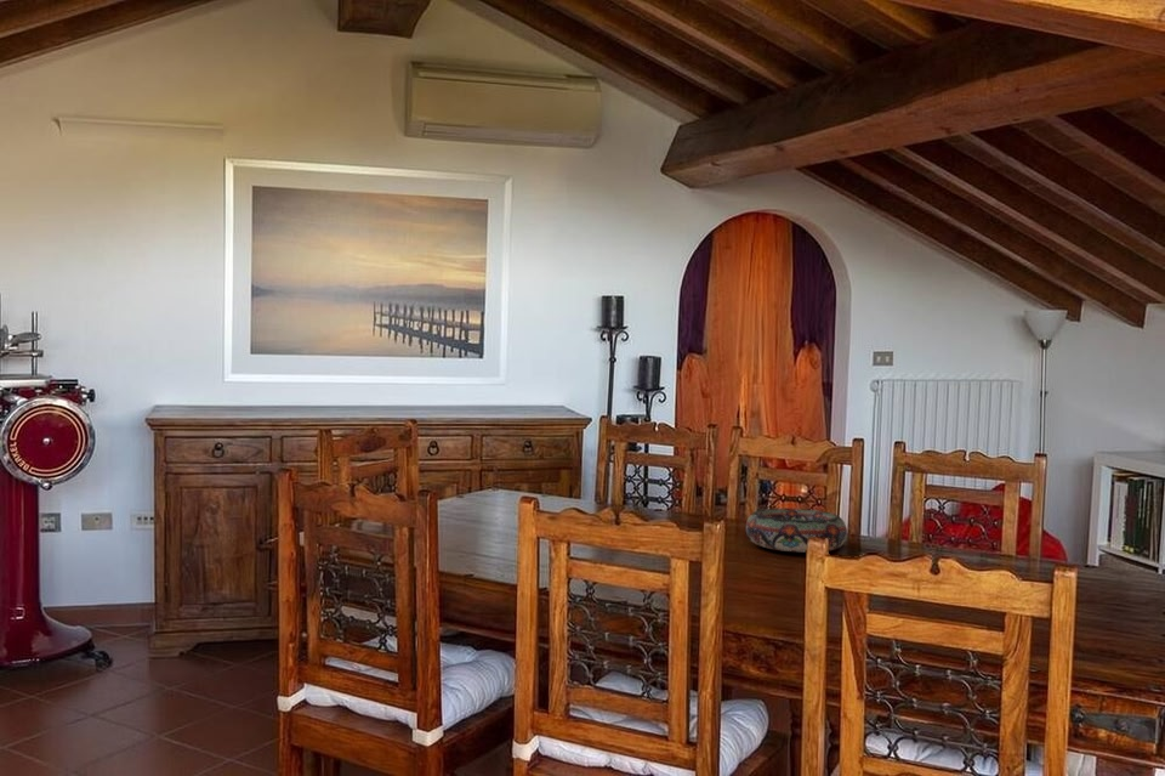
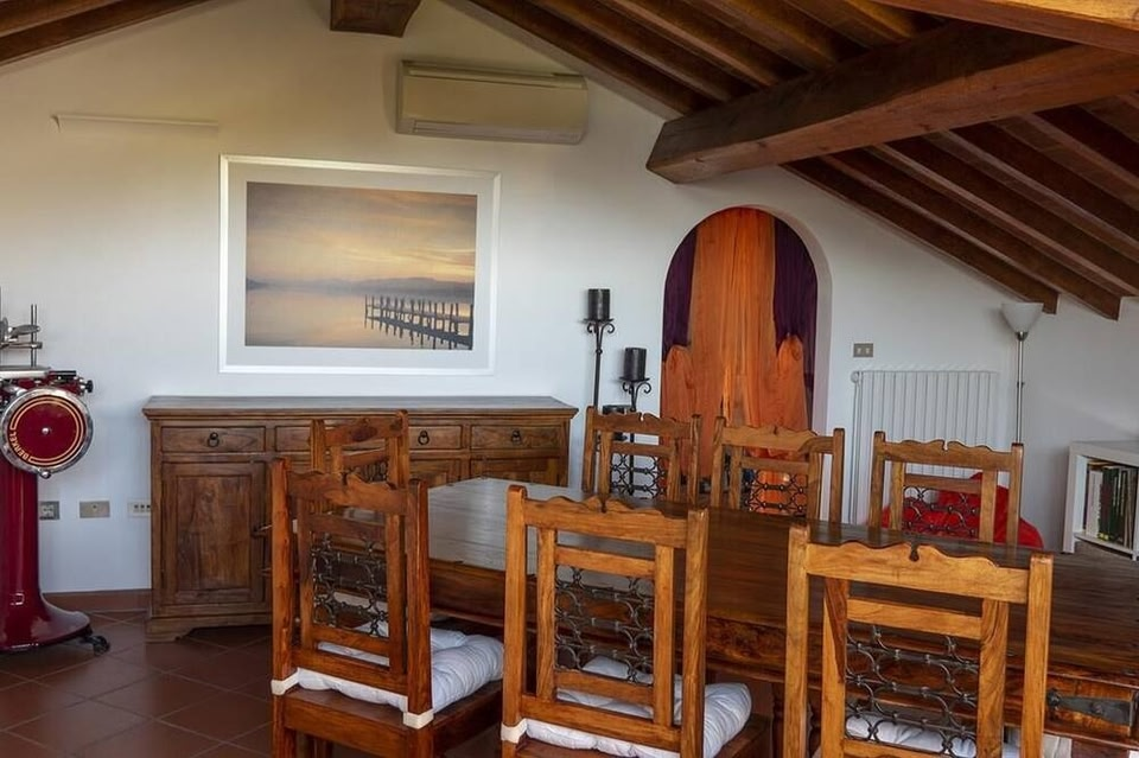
- decorative bowl (795, 529)
